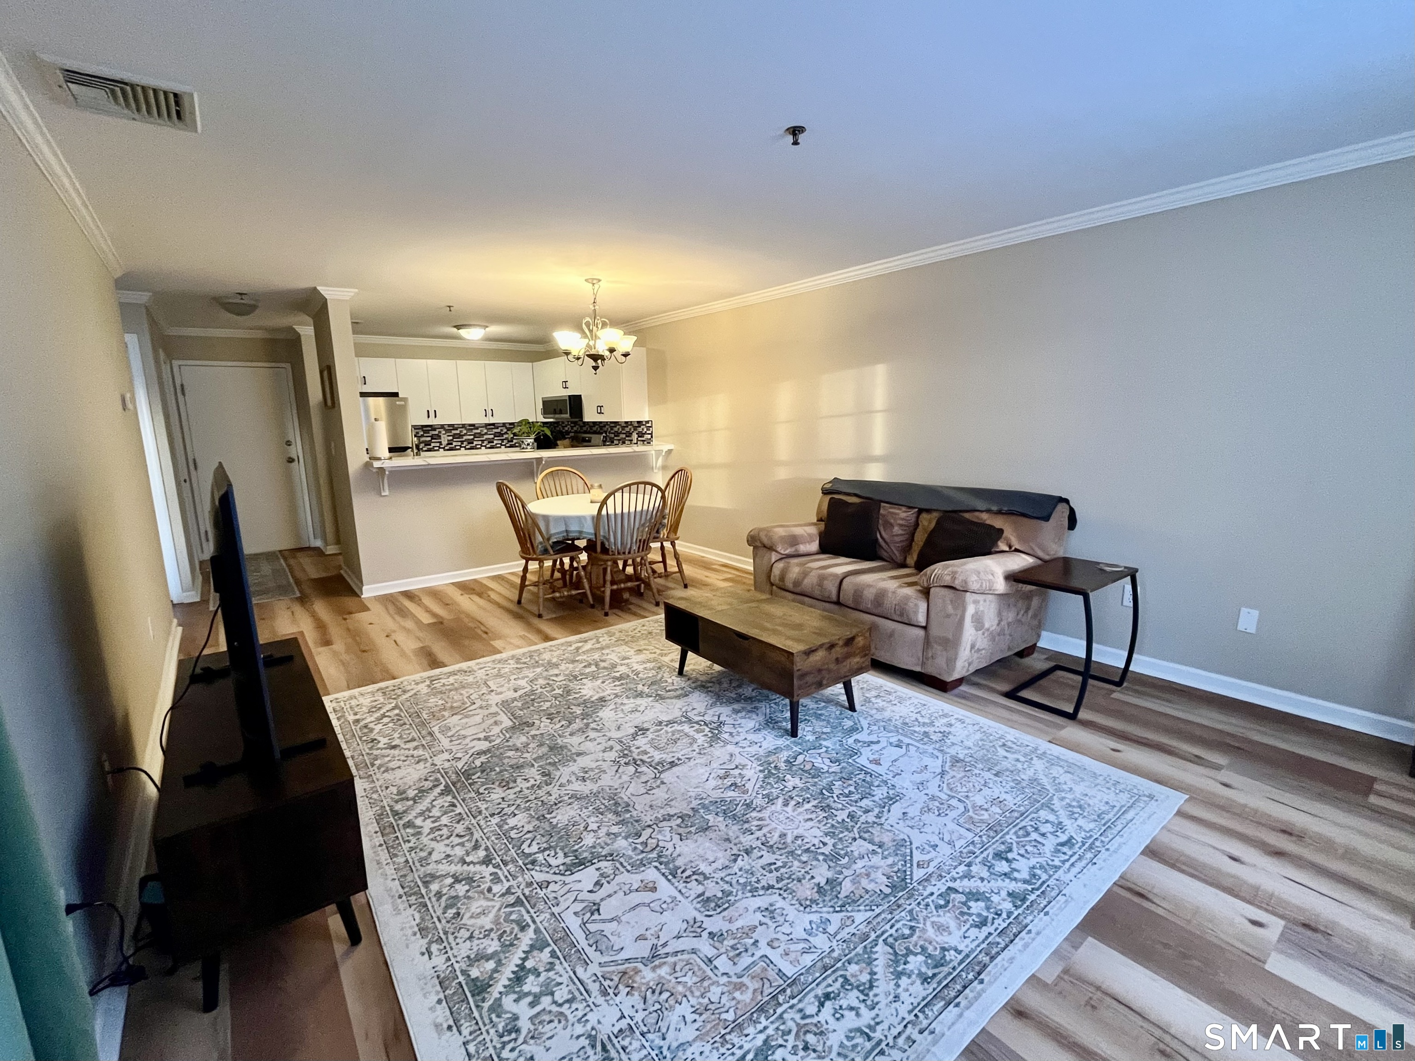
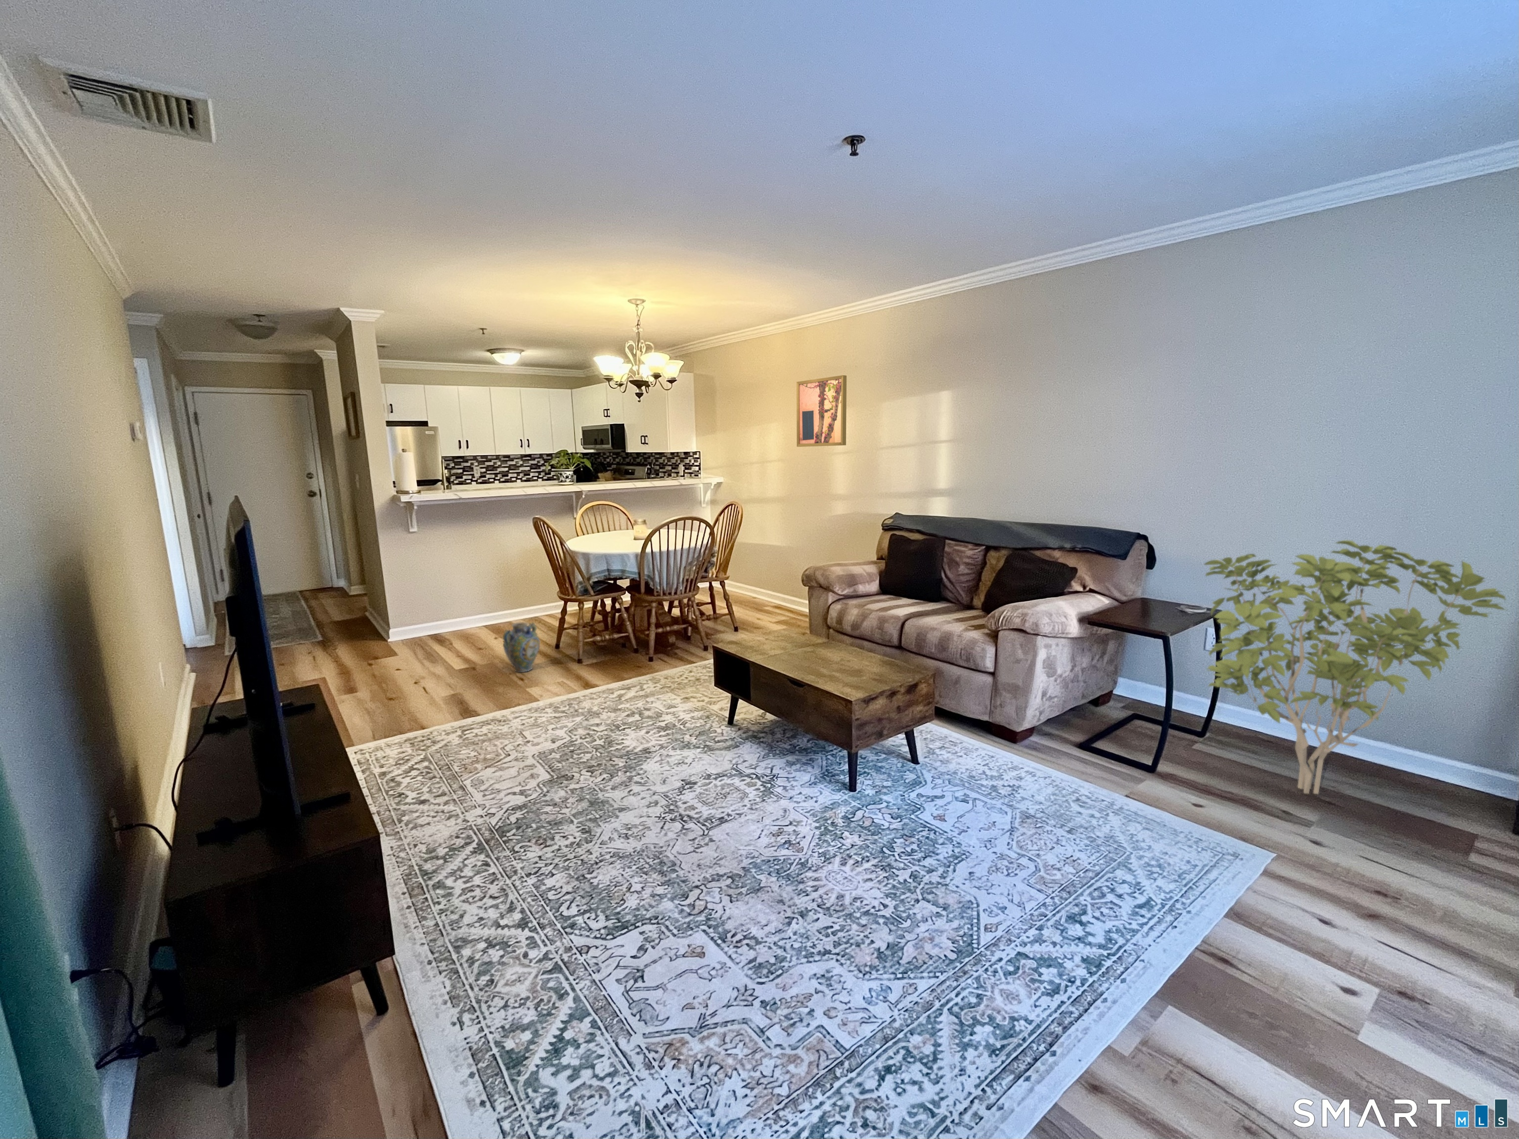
+ shrub (1326, 670)
+ ceramic jug (523, 646)
+ wall art (820, 413)
